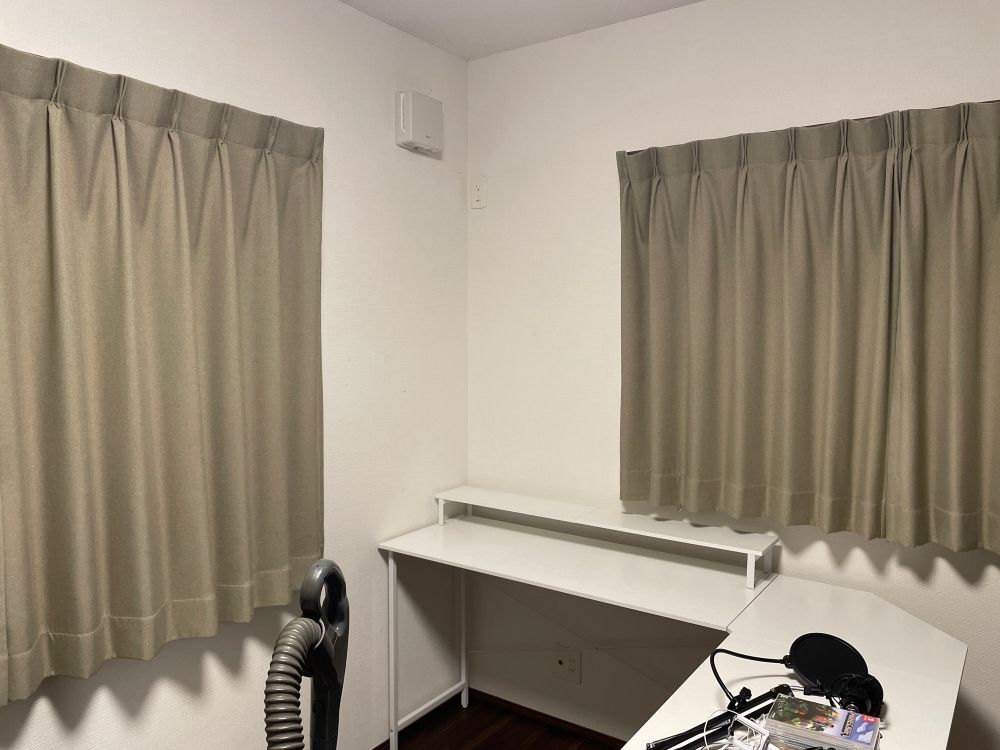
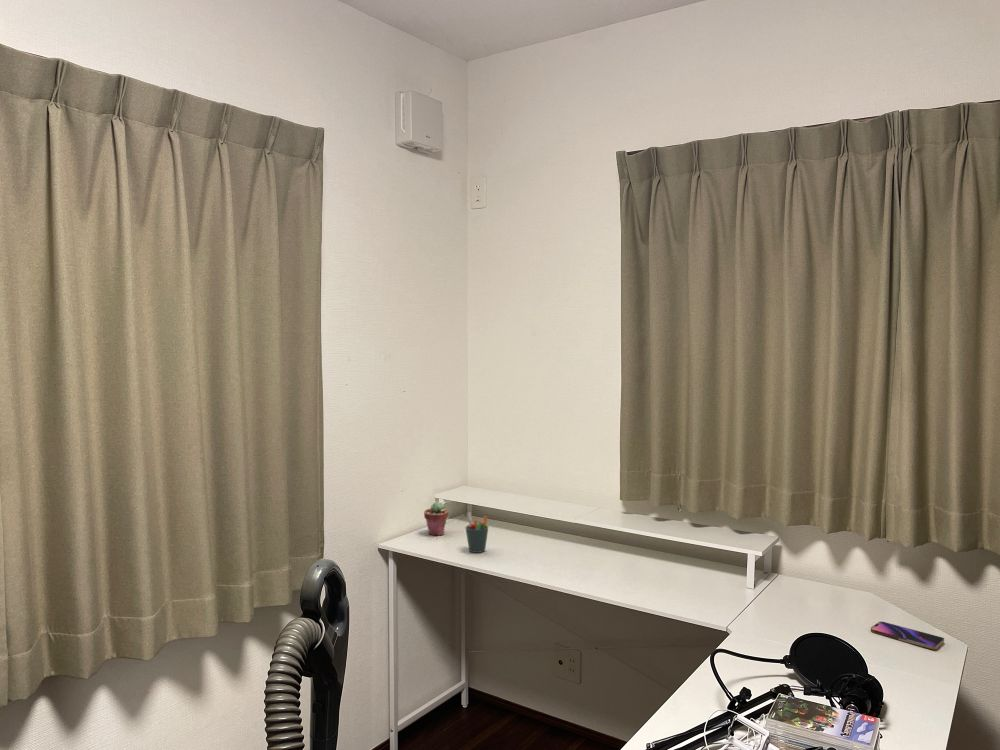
+ pen holder (477, 532)
+ smartphone (906, 634)
+ potted succulent (436, 517)
